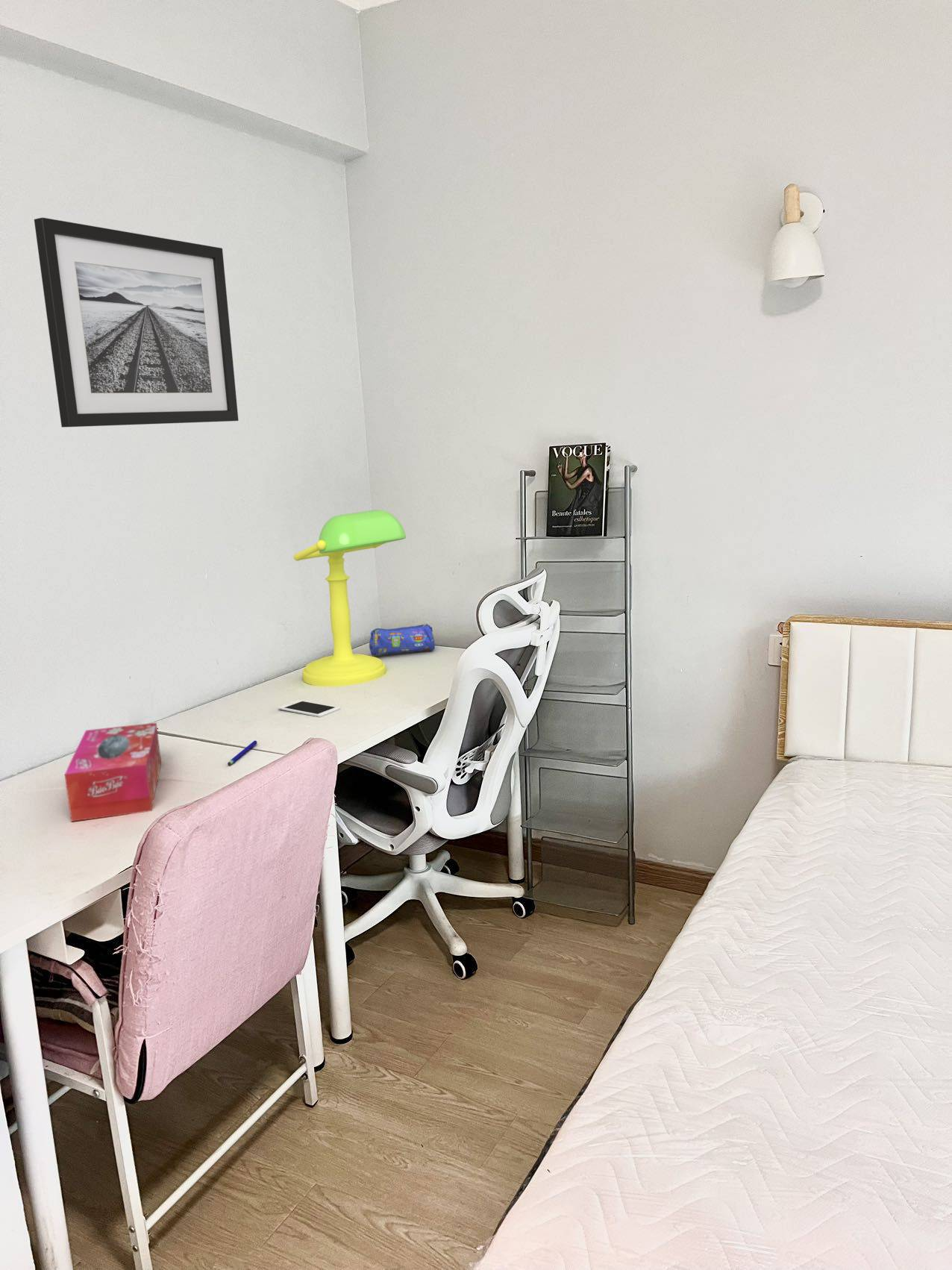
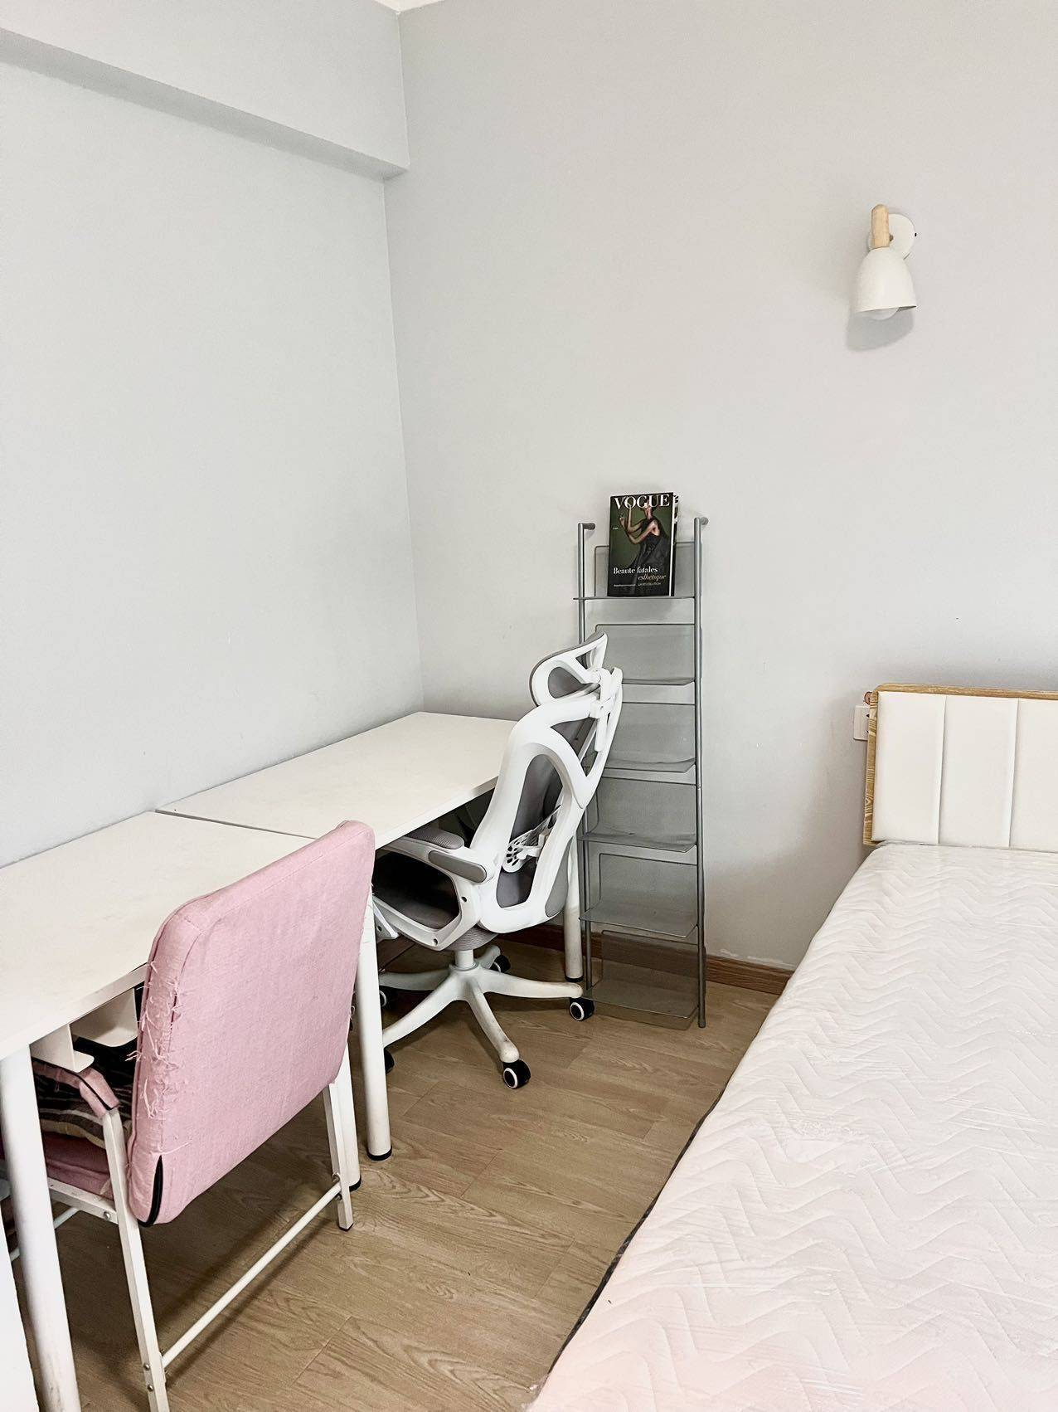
- tissue box (116, 769)
- desk lamp (347, 596)
- cell phone (309, 708)
- pen (242, 752)
- wall art (148, 331)
- pencil case (402, 639)
